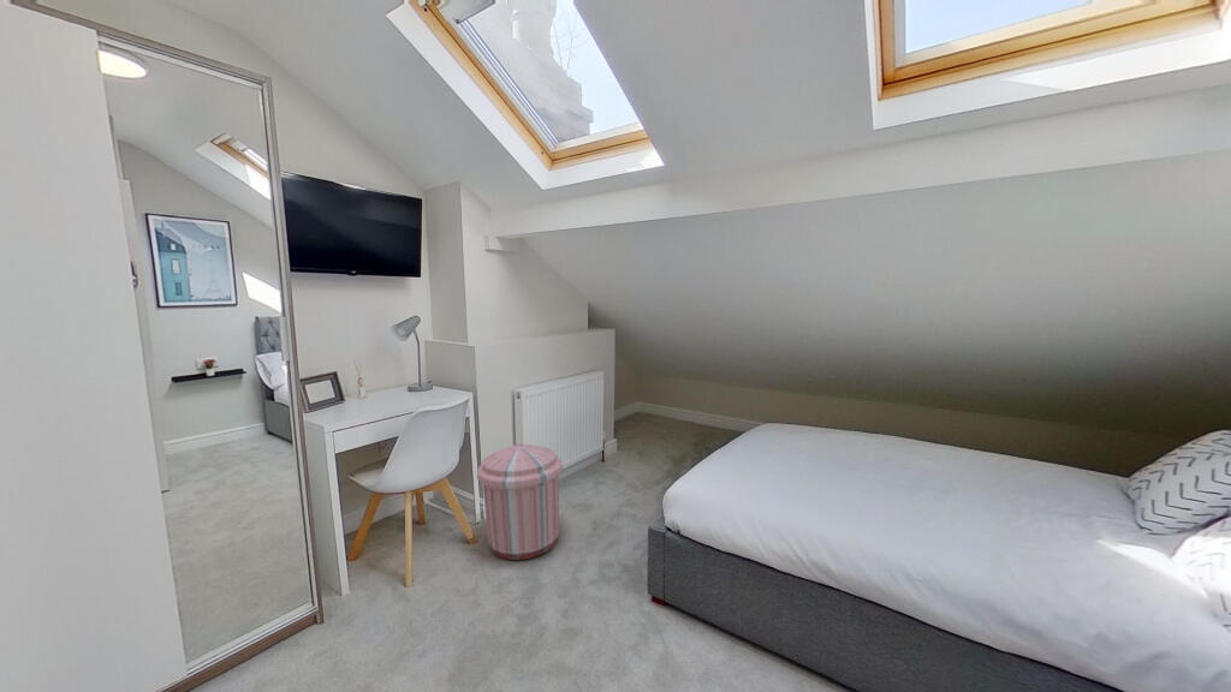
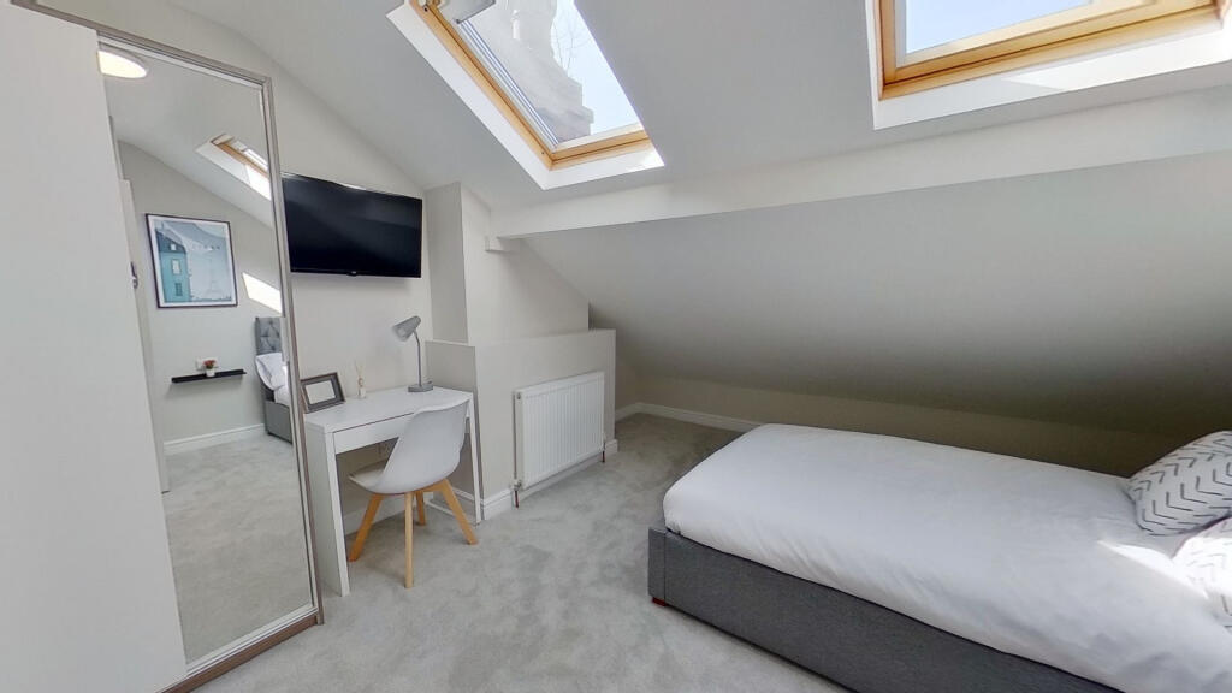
- trash can (522, 491)
